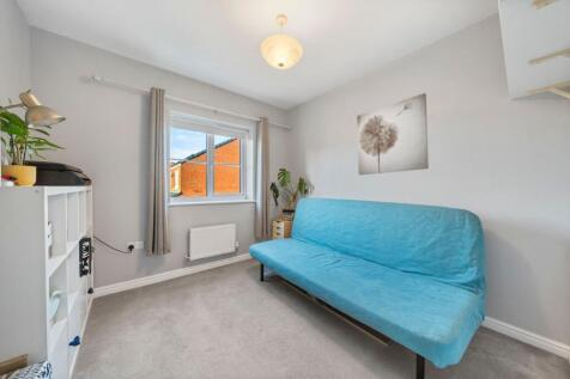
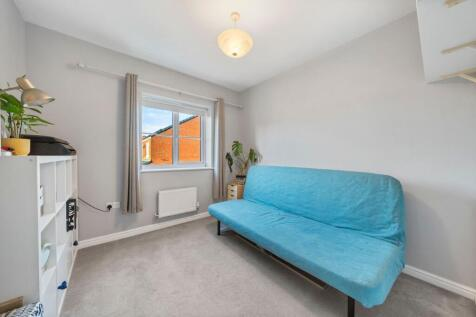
- wall art (388, 139)
